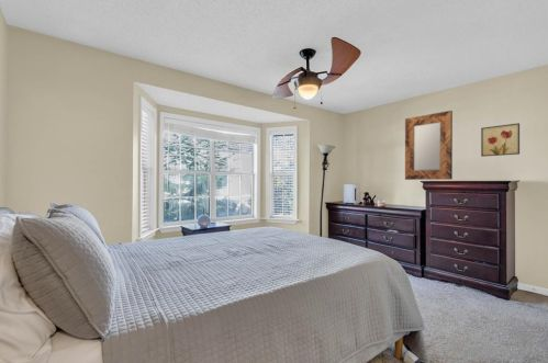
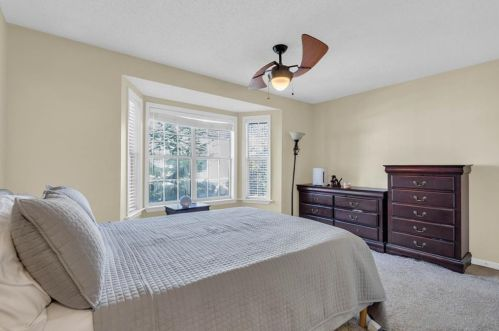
- wall art (500, 140)
- home mirror (427, 147)
